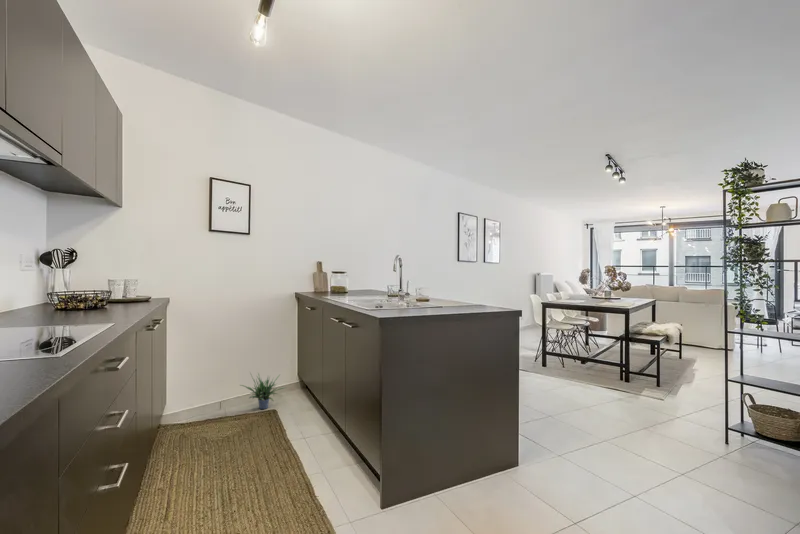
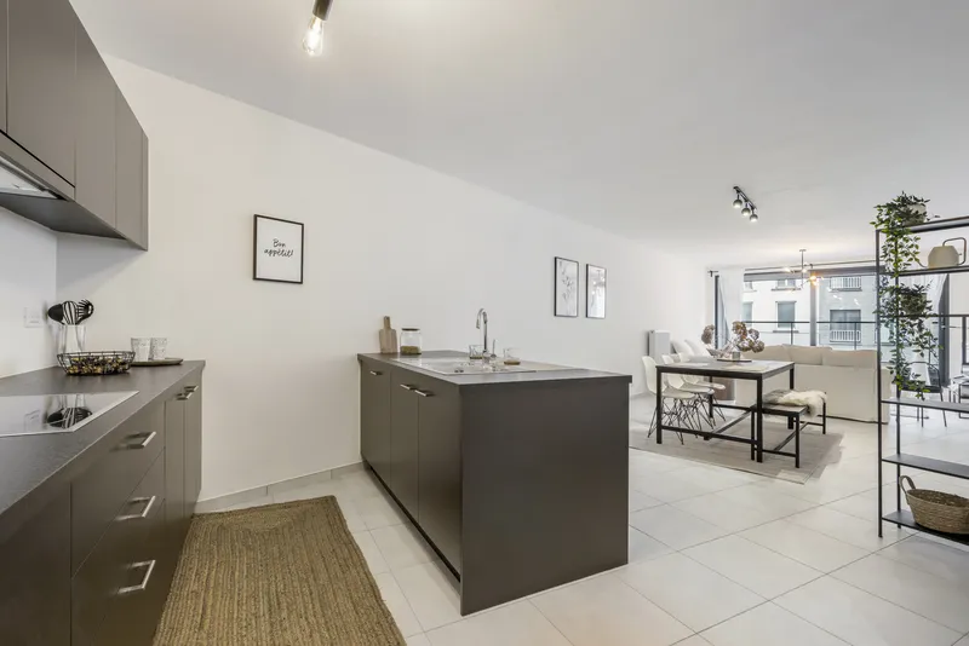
- potted plant (262, 387)
